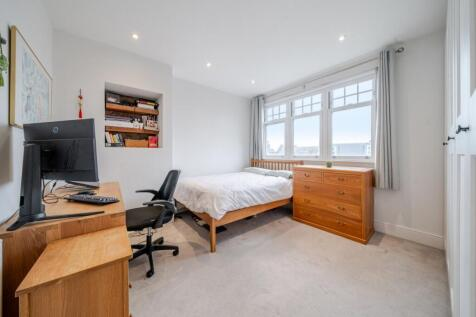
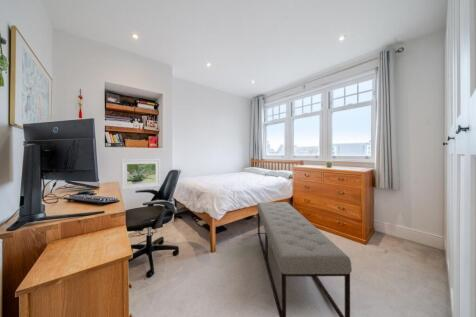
+ bench (286, 241)
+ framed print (141, 173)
